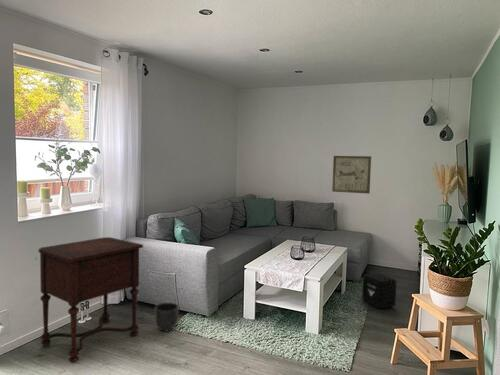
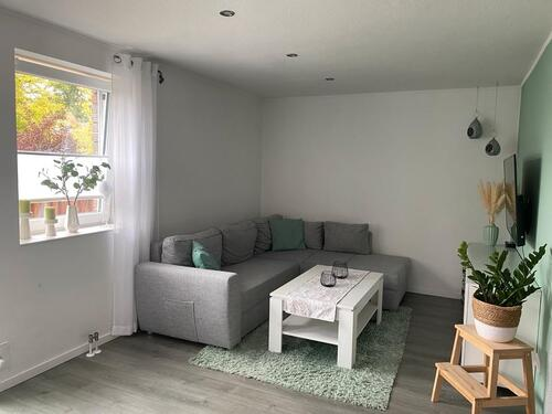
- wall art (351, 174)
- planter (166, 317)
- side table (91, 293)
- air purifier (378, 290)
